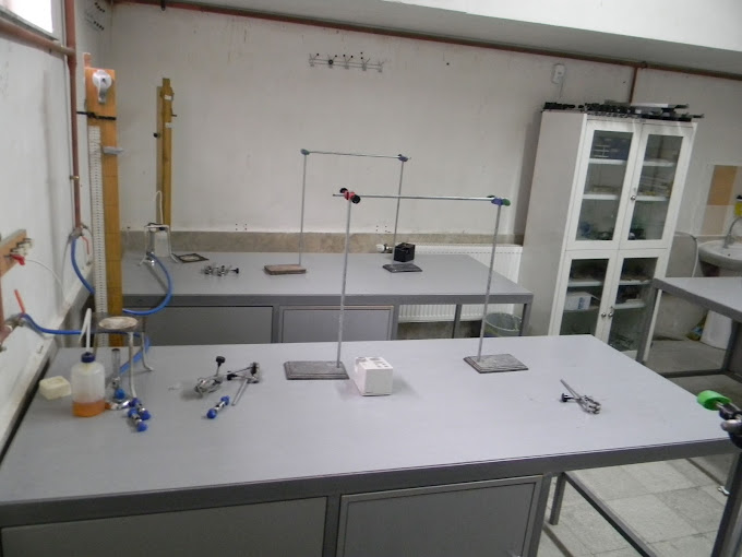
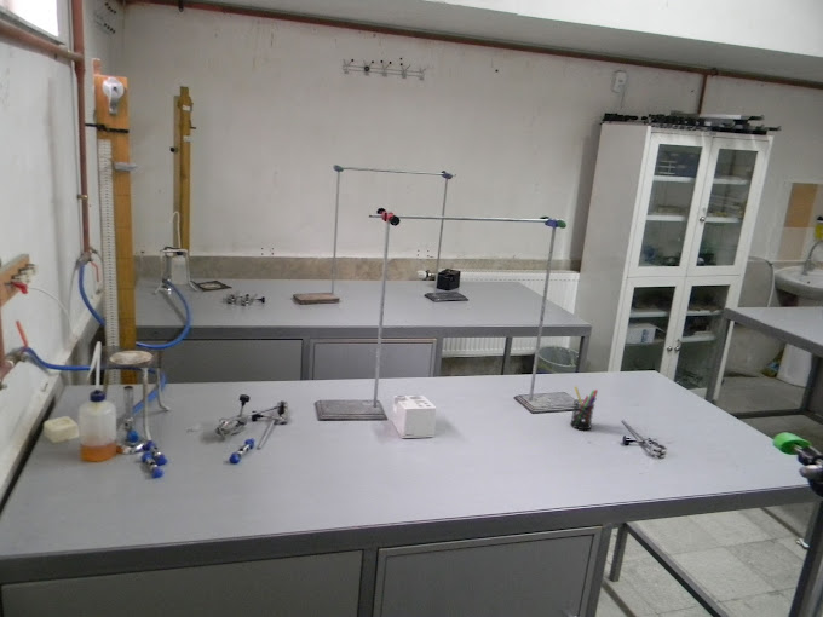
+ pen holder (586, 405)
